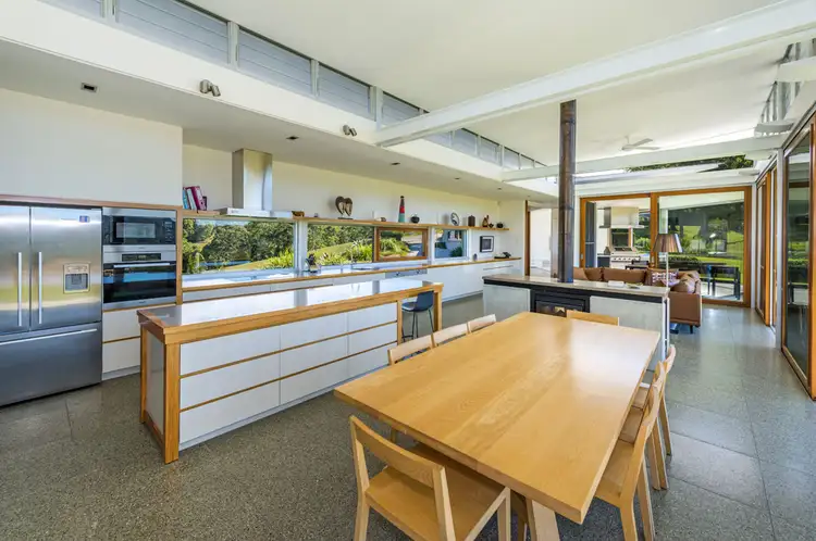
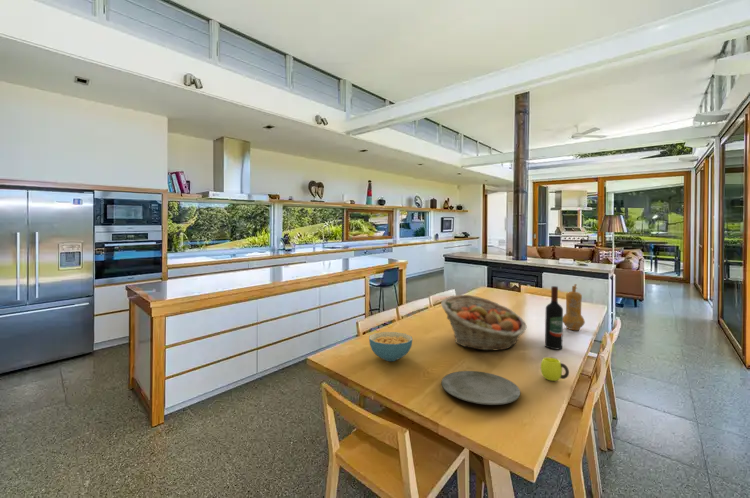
+ cup (554, 370)
+ plate (479, 387)
+ cereal bowl (390, 348)
+ fruit basket (482, 320)
+ wine bottle (554, 316)
+ pepper mill (573, 306)
